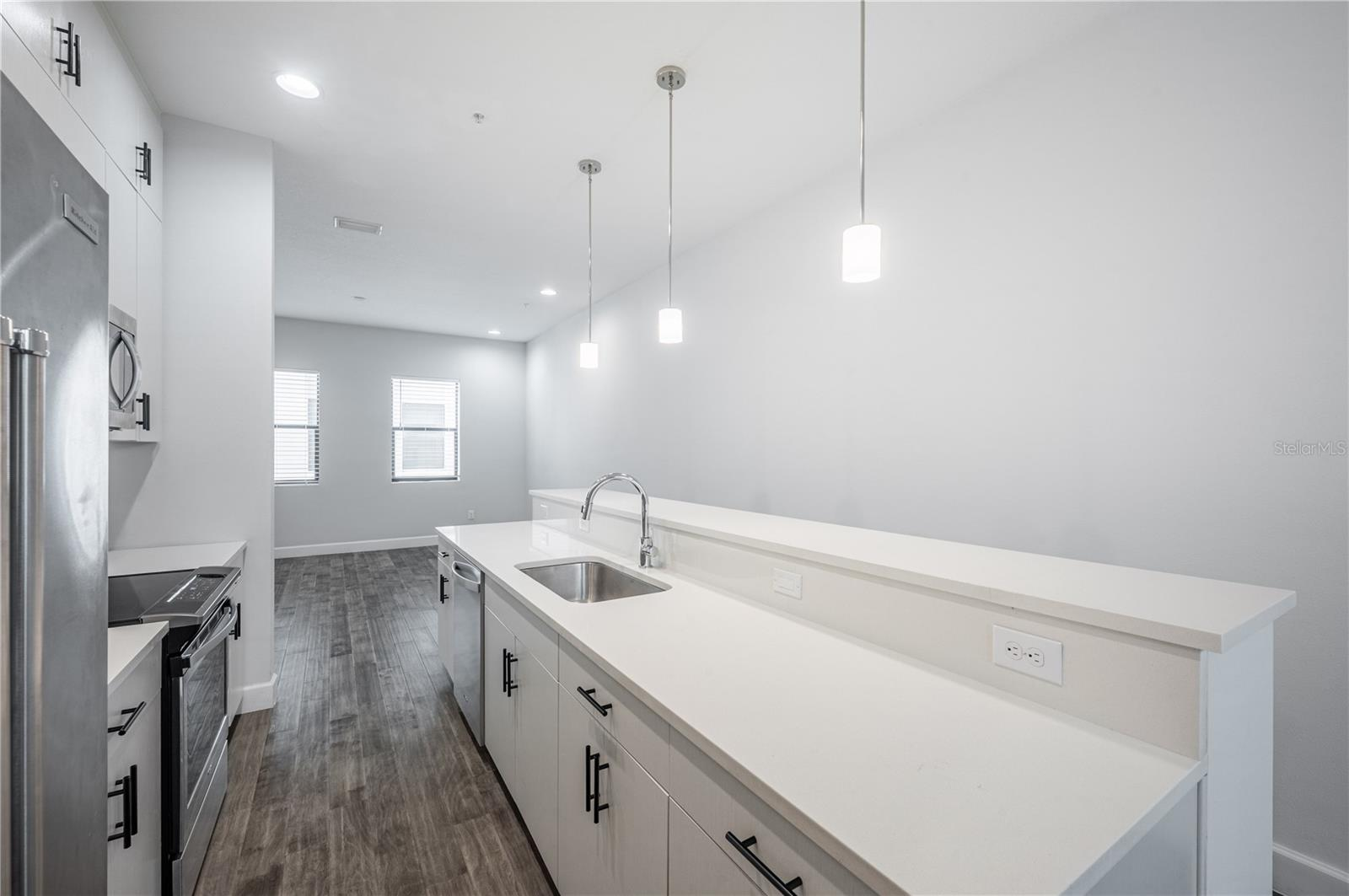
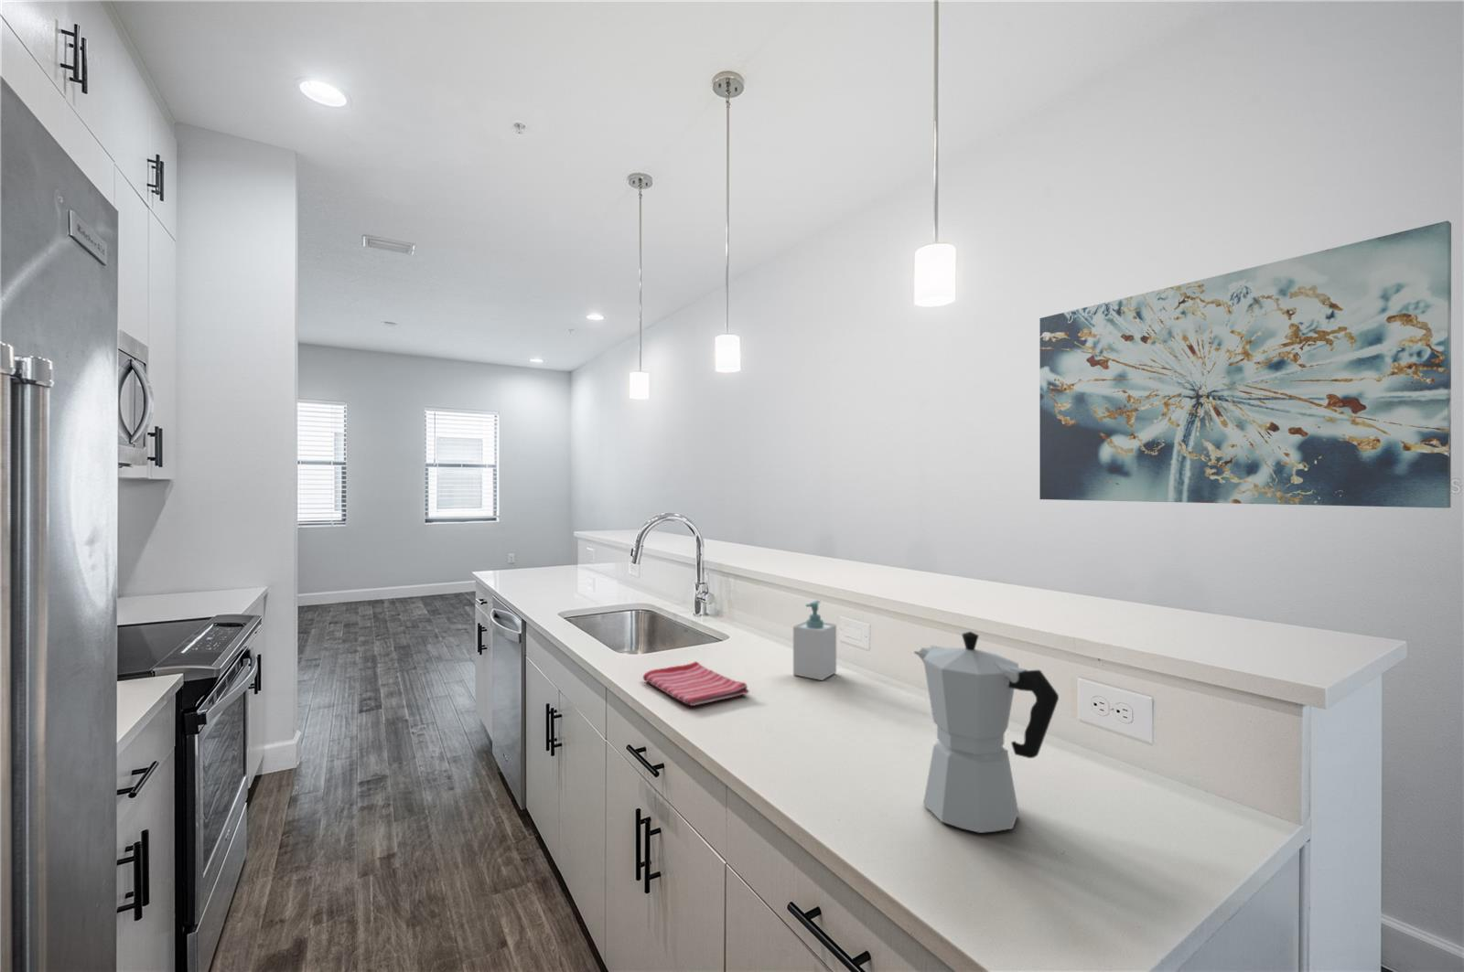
+ wall art (1199, 392)
+ soap bottle (814, 637)
+ dish towel (693, 682)
+ moka pot (979, 725)
